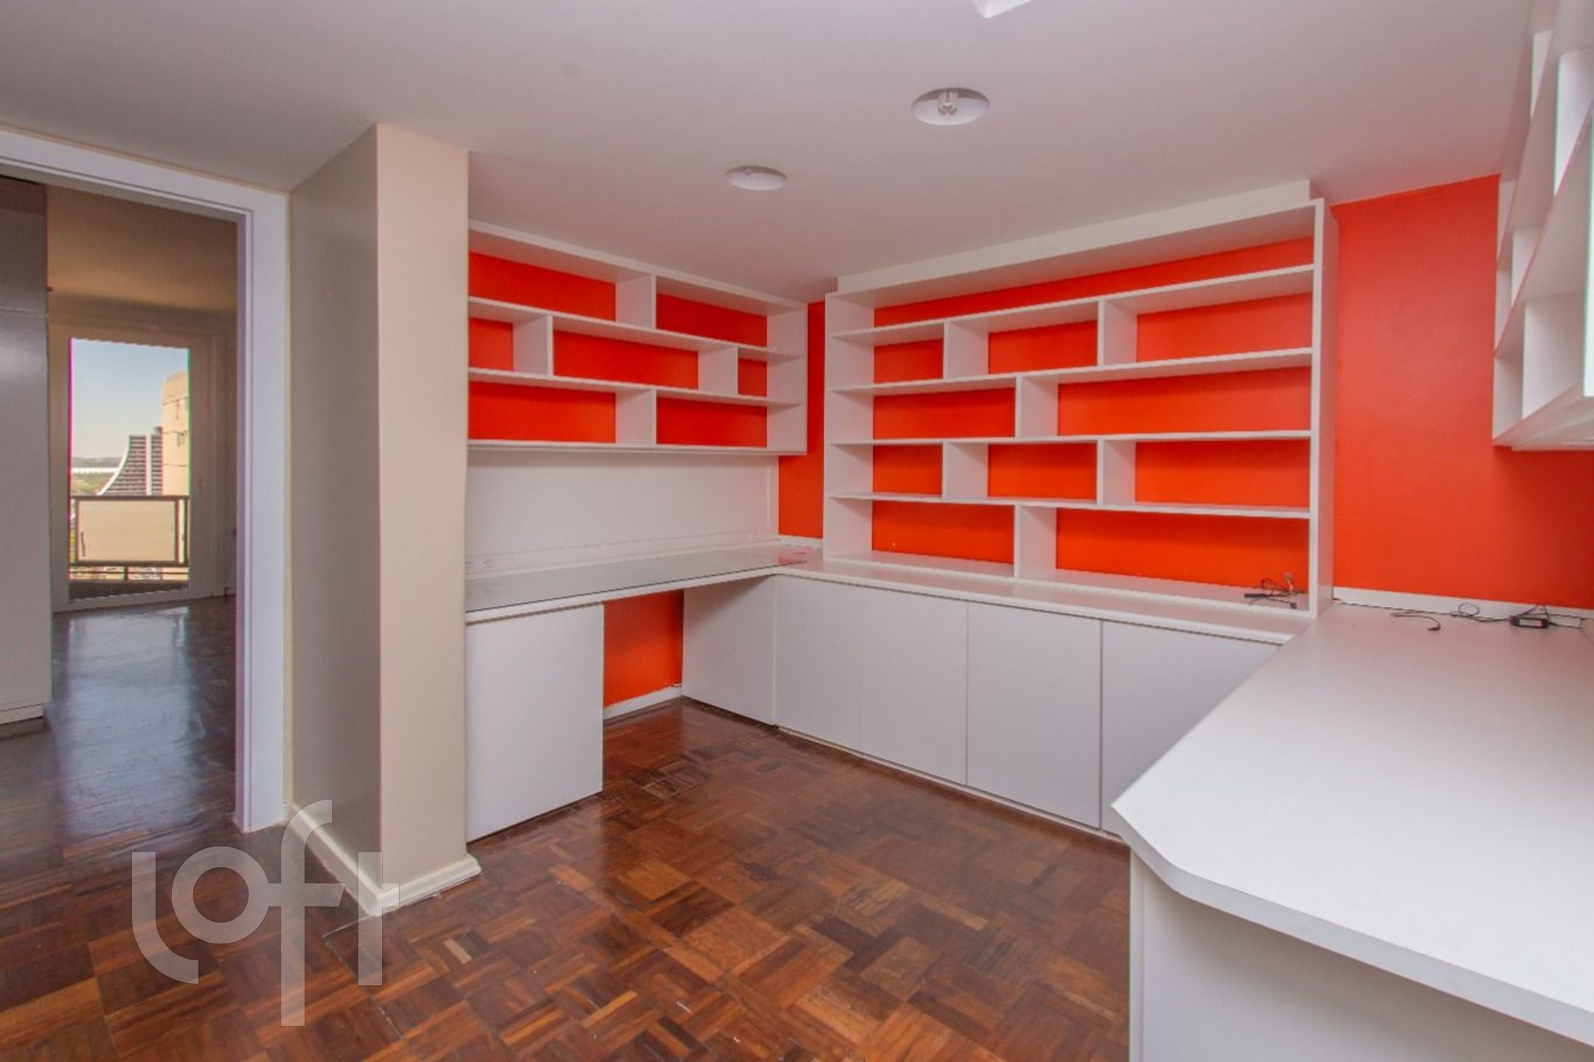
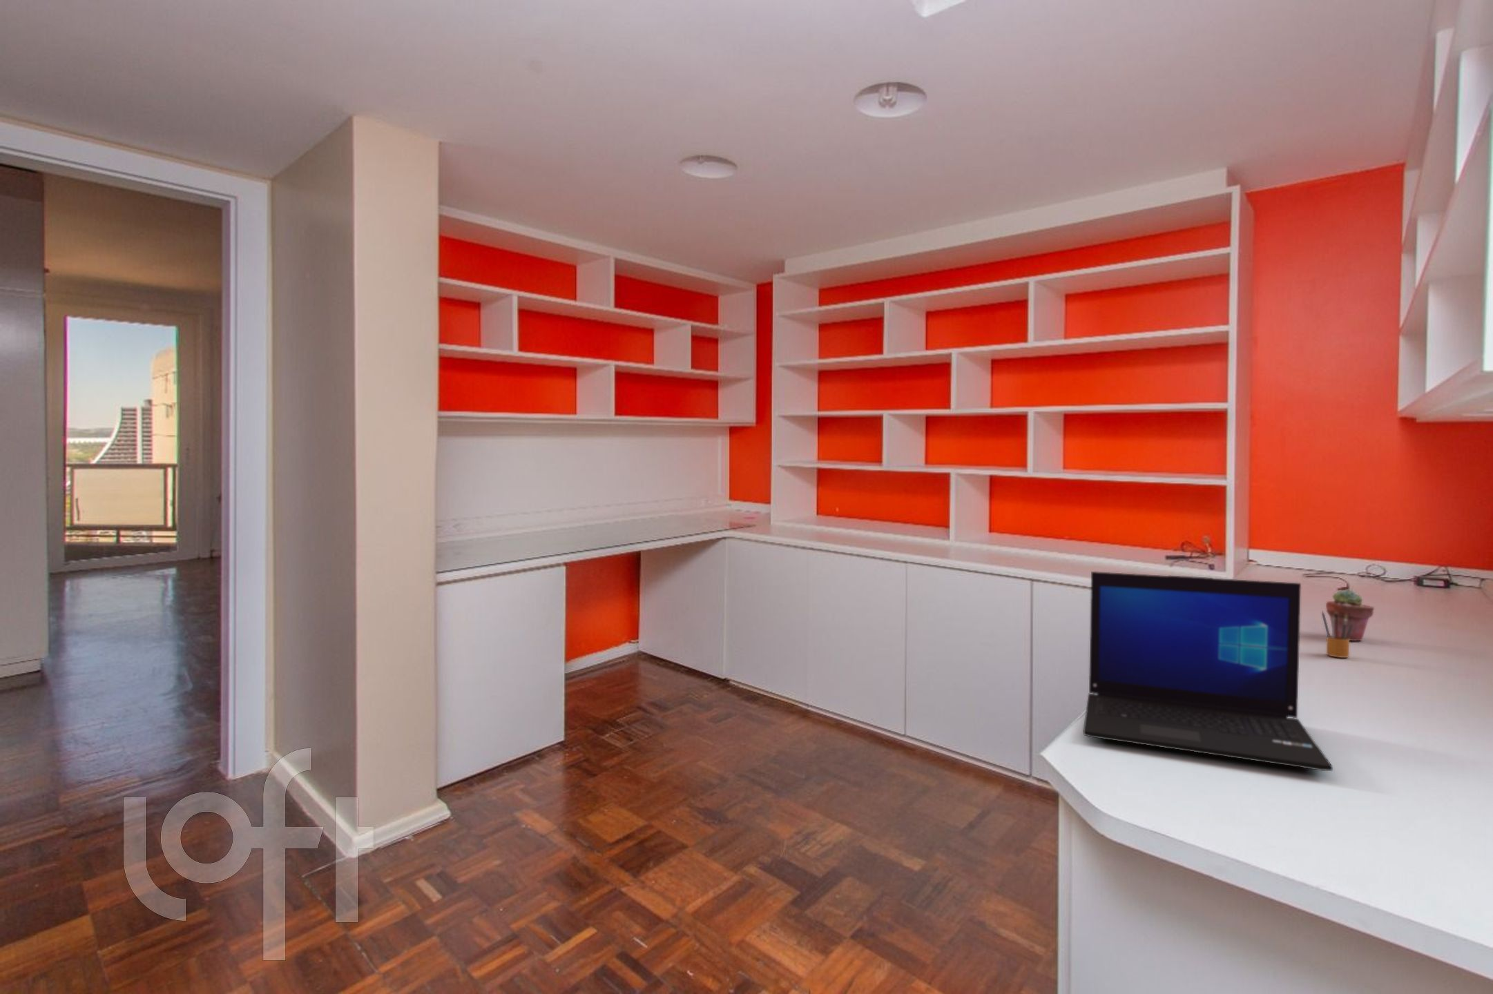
+ pencil box (1336, 633)
+ laptop (1194, 658)
+ potted succulent (1349, 613)
